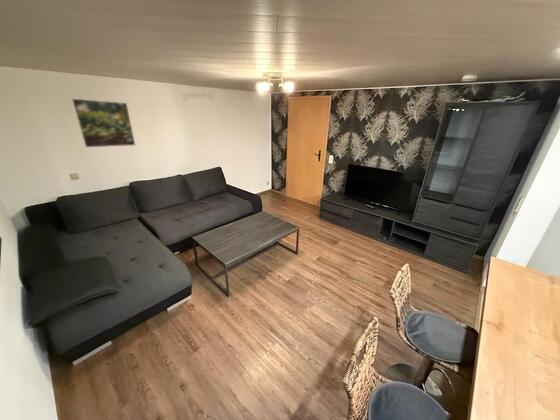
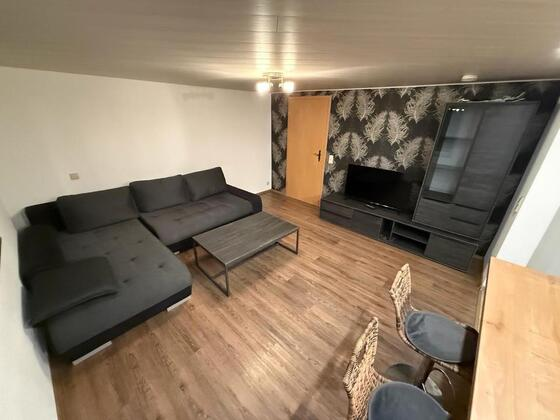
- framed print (106, 124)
